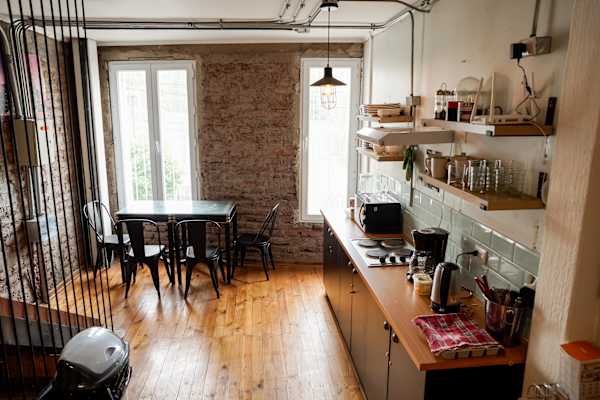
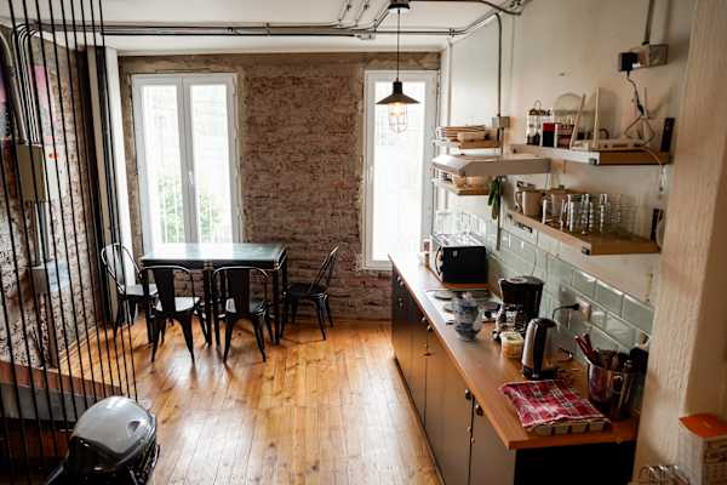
+ teapot (468, 315)
